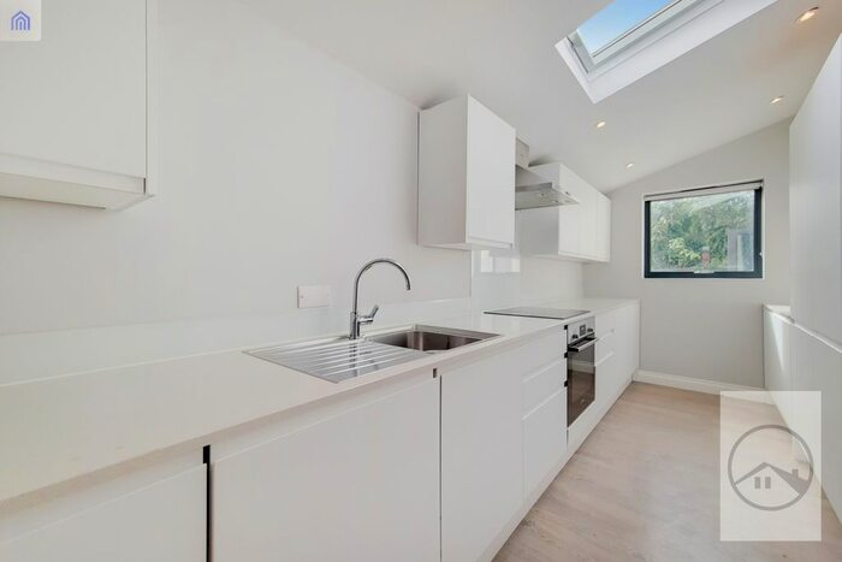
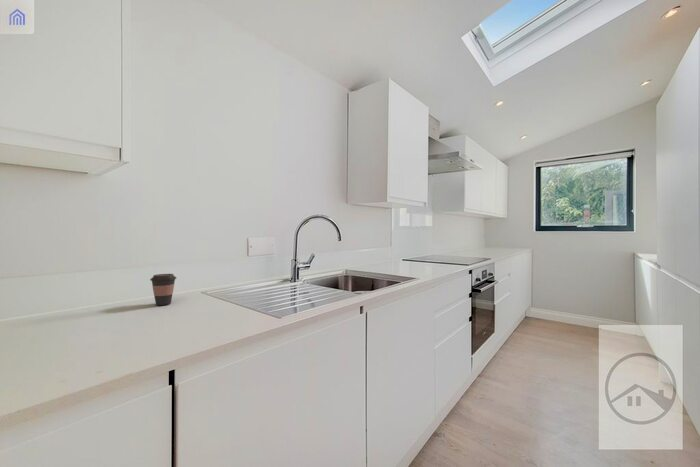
+ coffee cup (163, 289)
